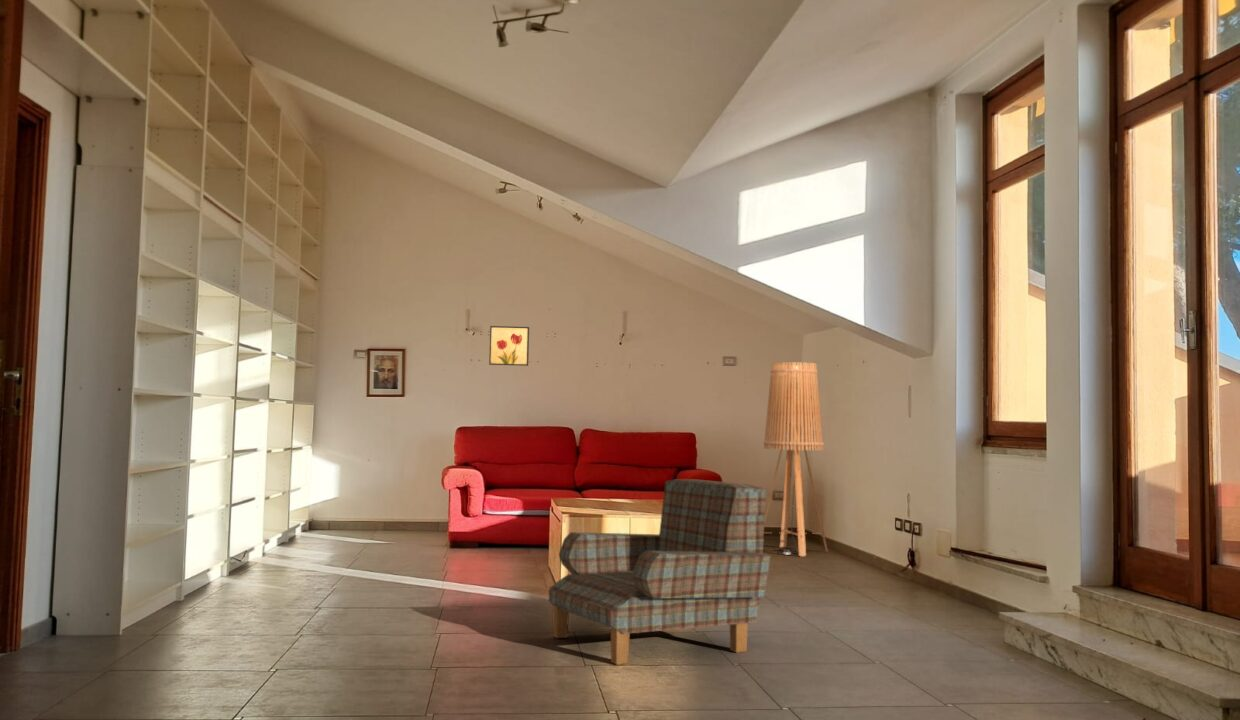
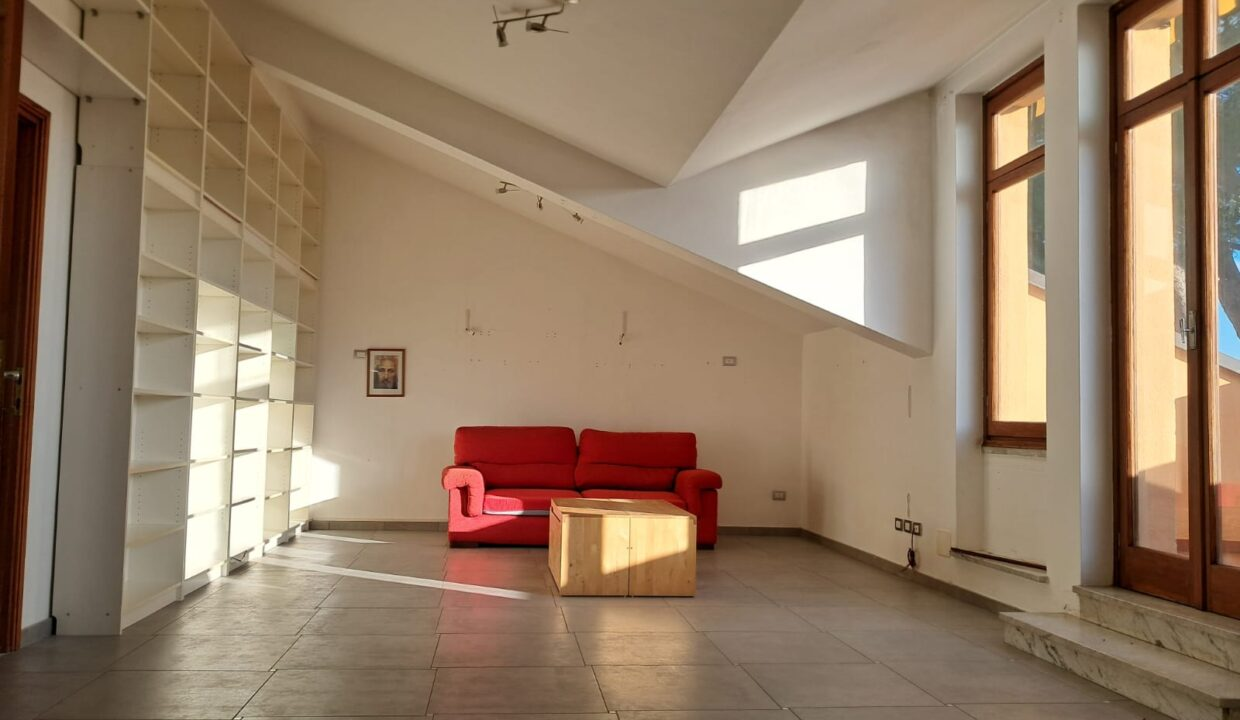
- armchair (654, 562)
- floor lamp (792, 457)
- wall art (509, 345)
